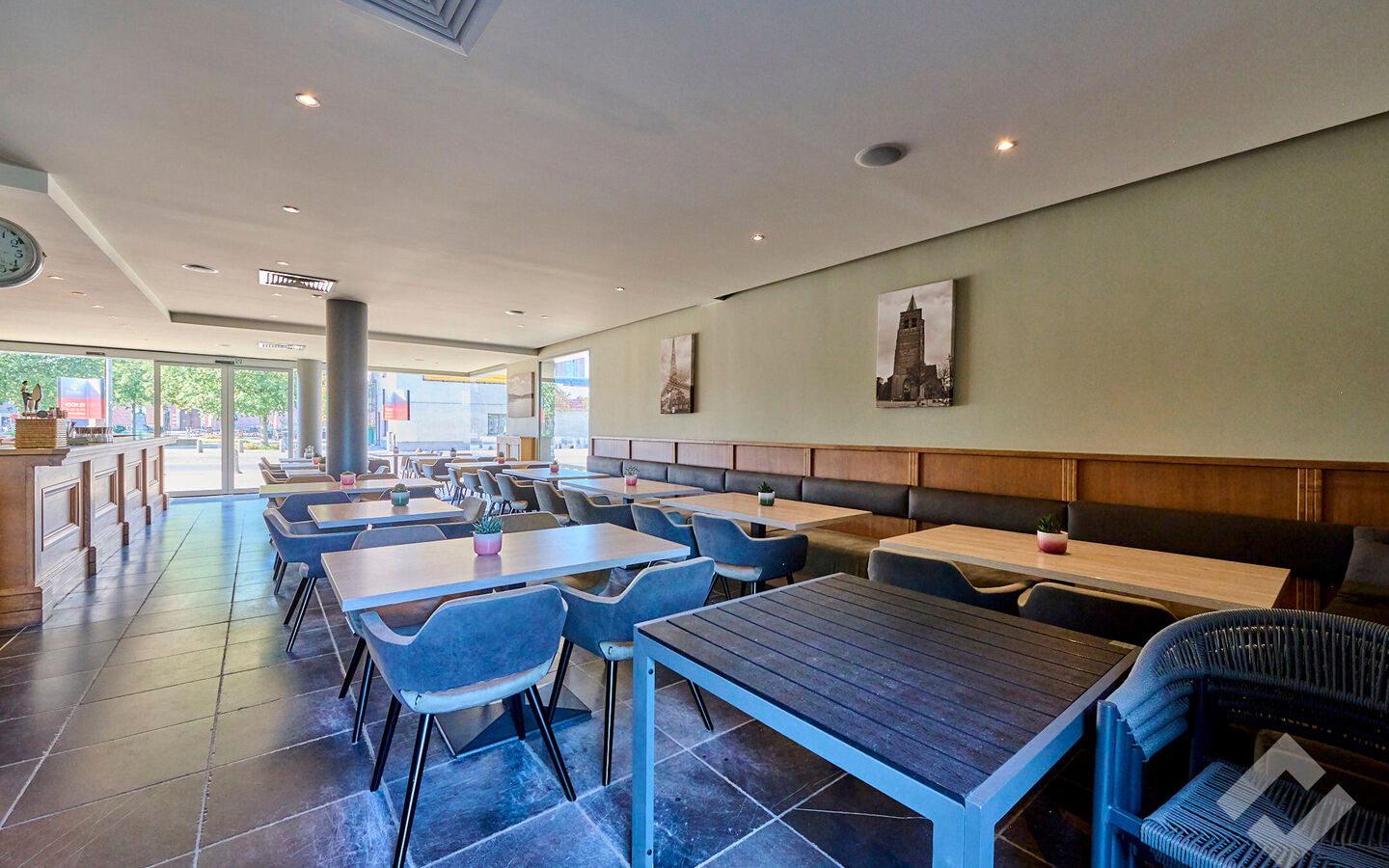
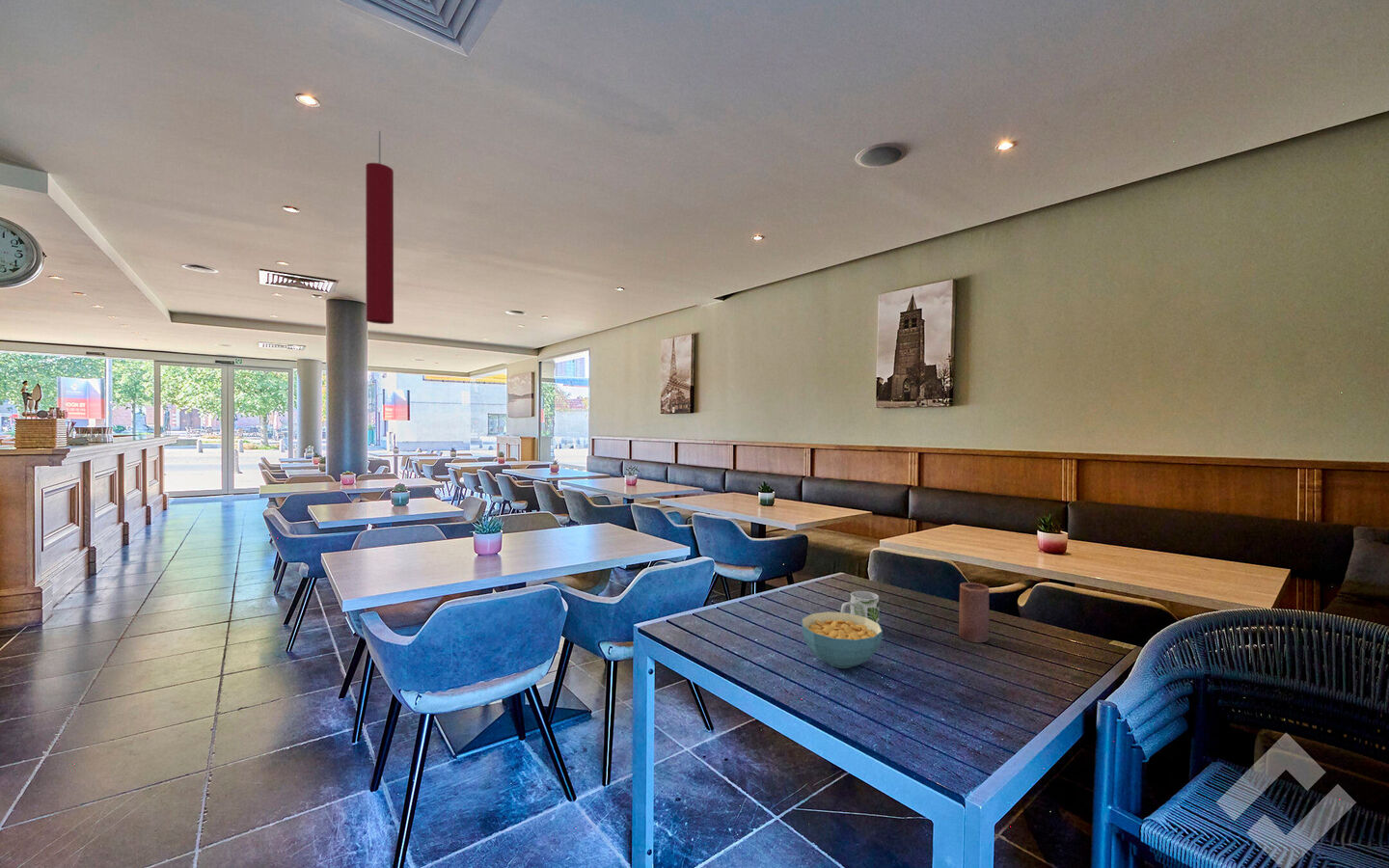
+ cereal bowl (840, 643)
+ pendant light (379, 226)
+ mug (858, 611)
+ candle (973, 611)
